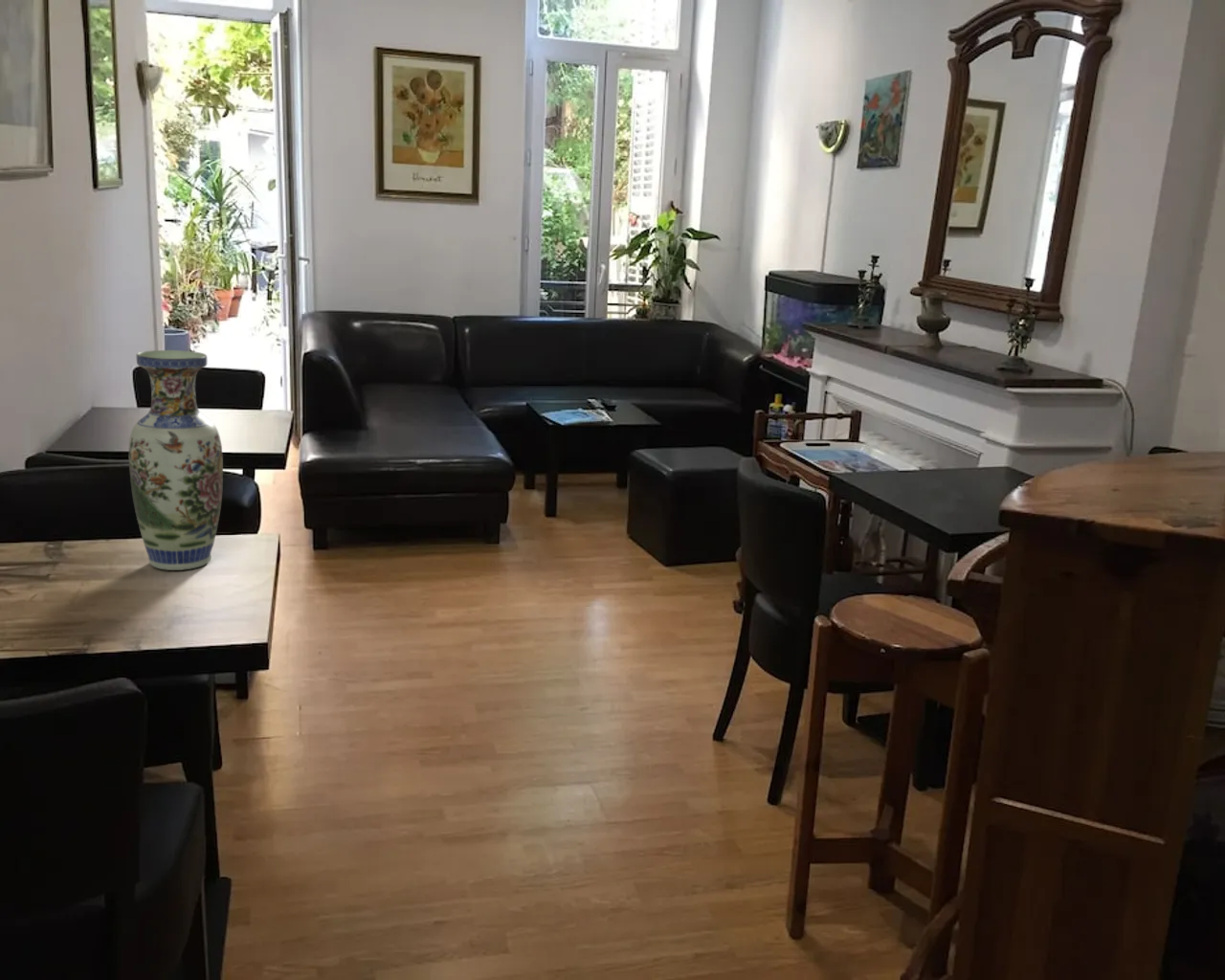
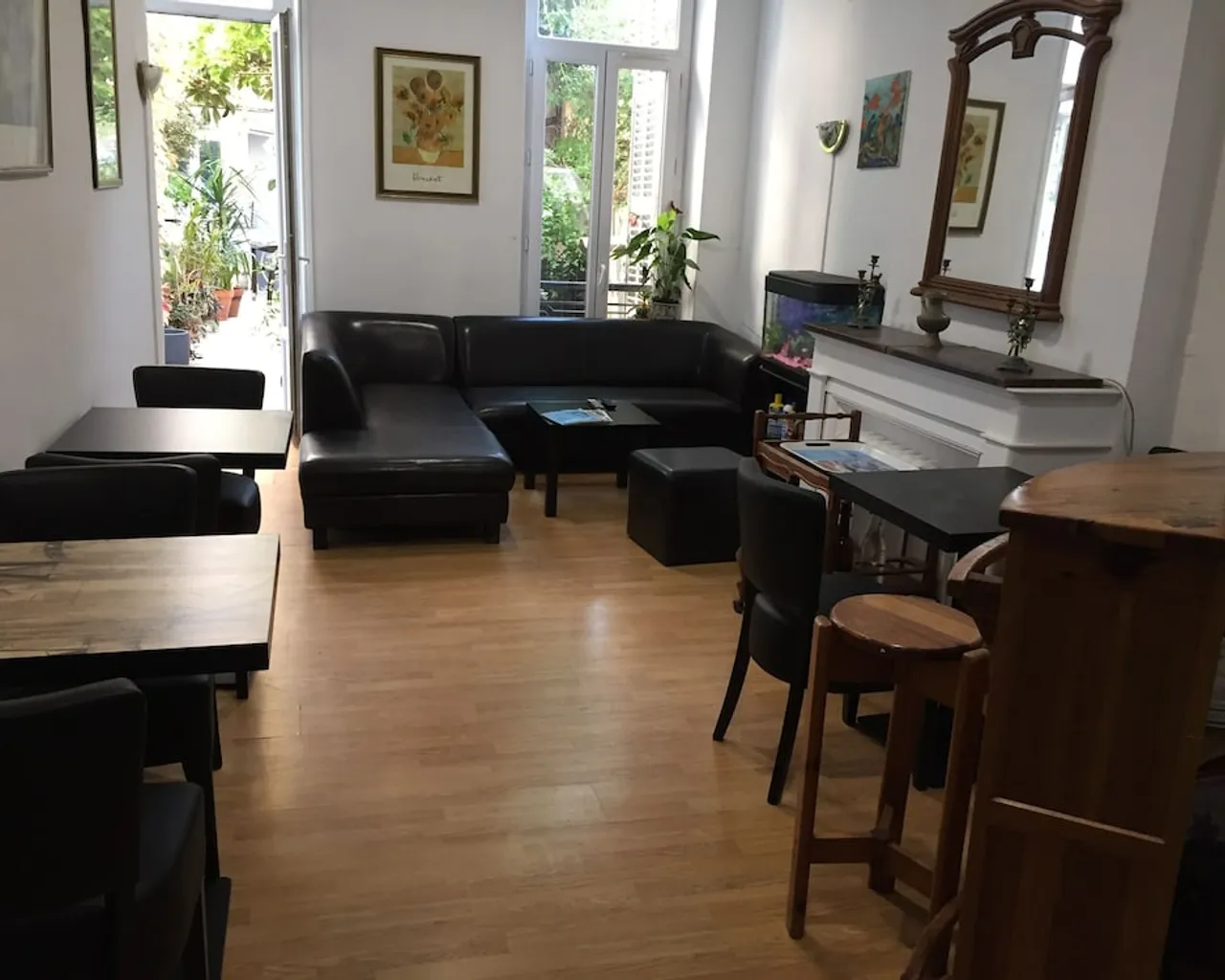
- vase (176, 460)
